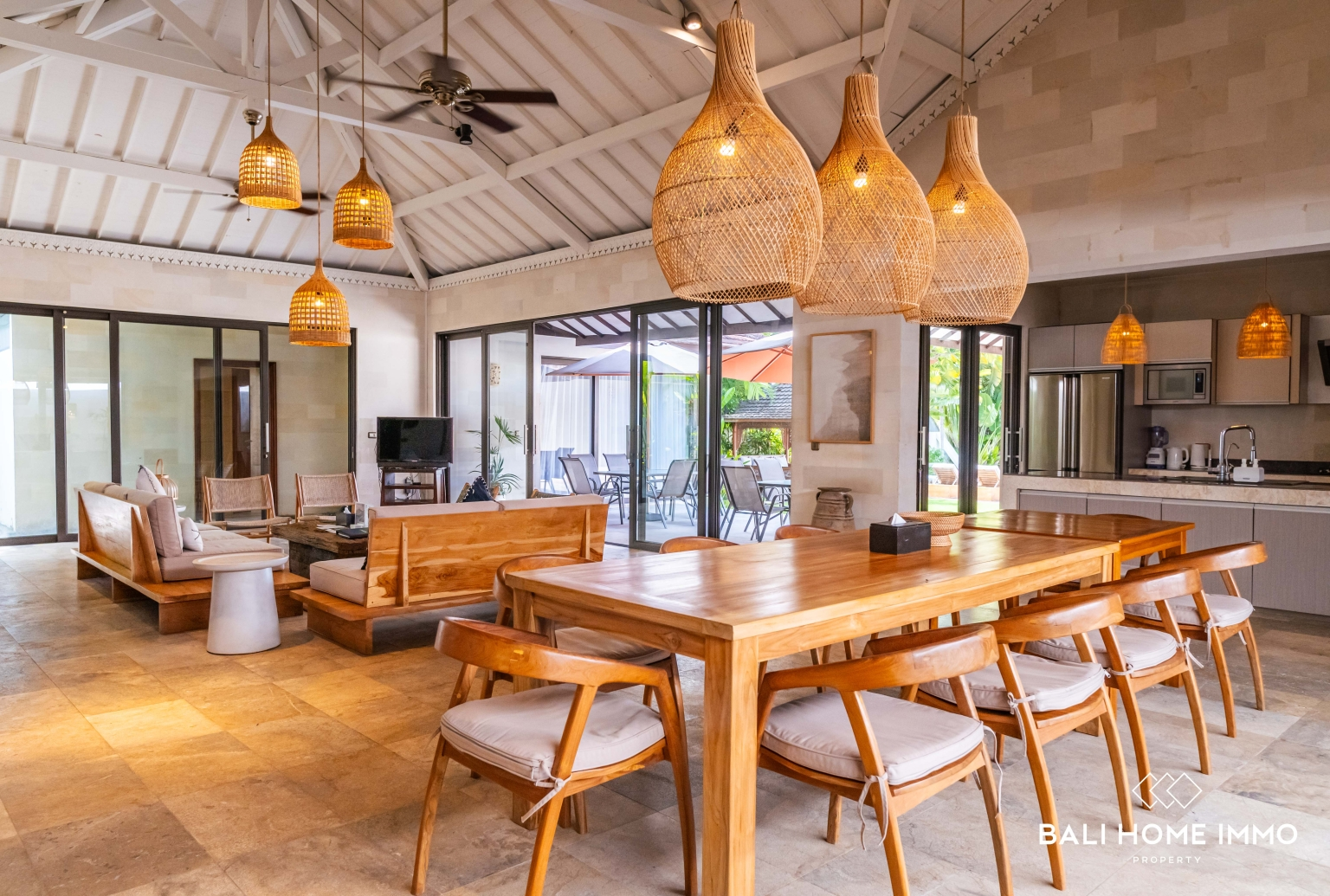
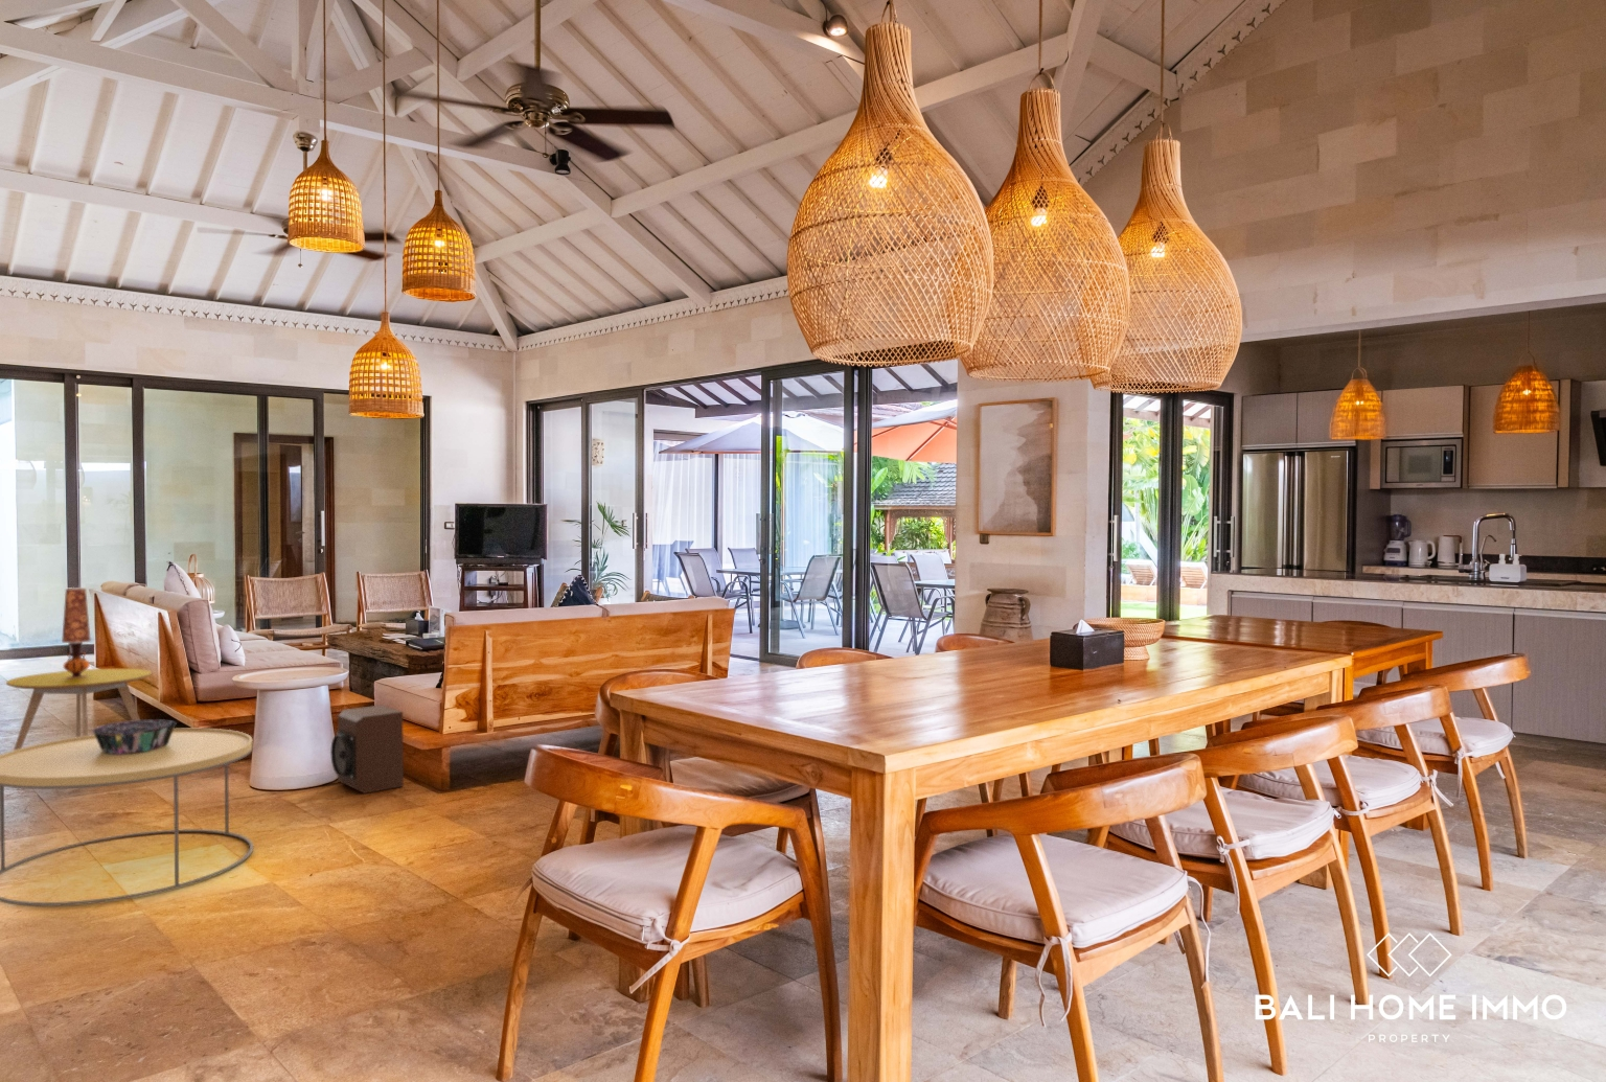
+ coffee table (120, 784)
+ speaker (365, 749)
+ decorative bowl (134, 734)
+ table lamp (75, 633)
+ side table (82, 719)
